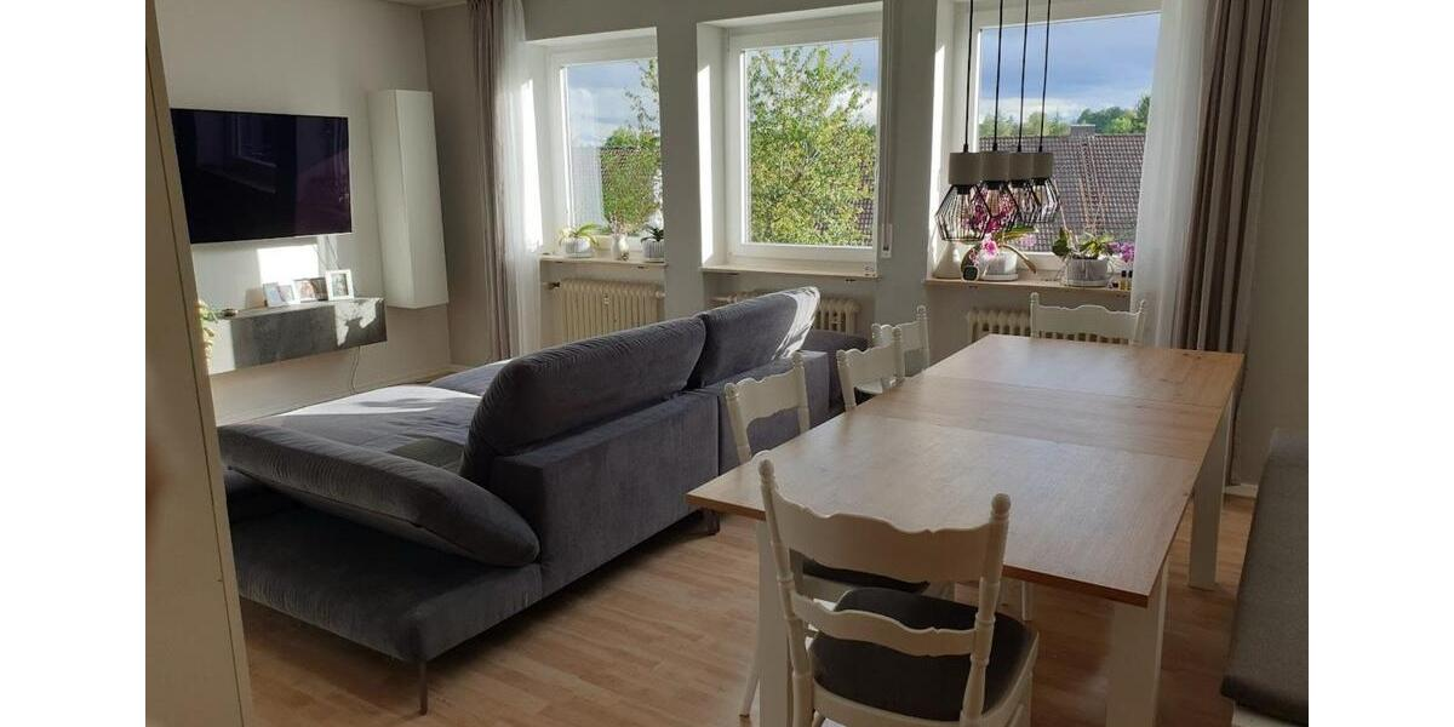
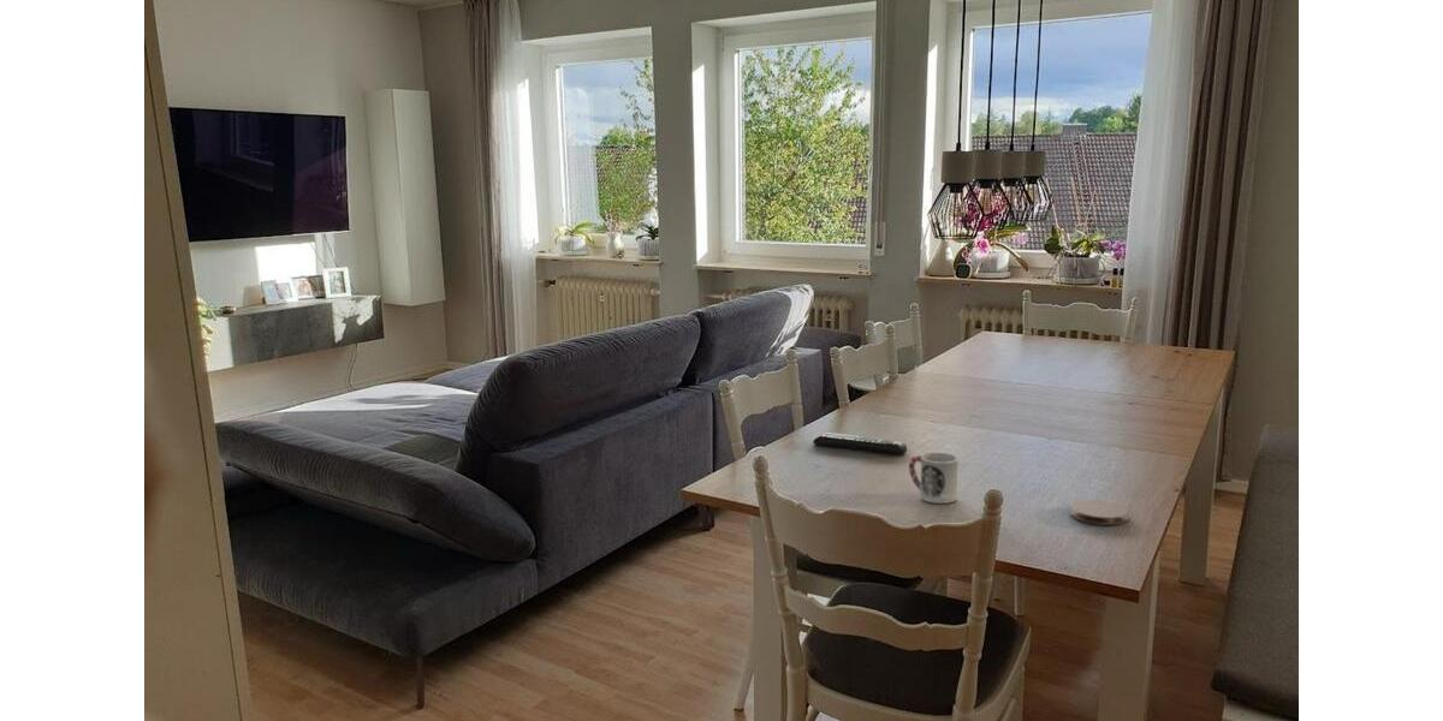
+ coaster (1098, 511)
+ cup (931, 476)
+ remote control (859, 442)
